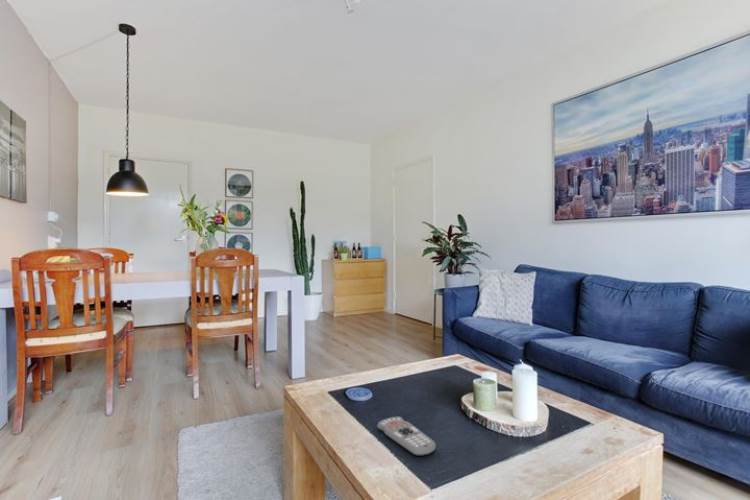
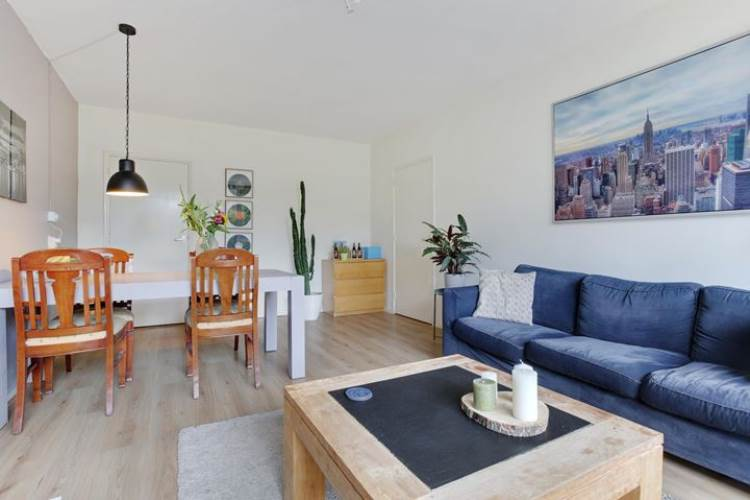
- remote control (406, 435)
